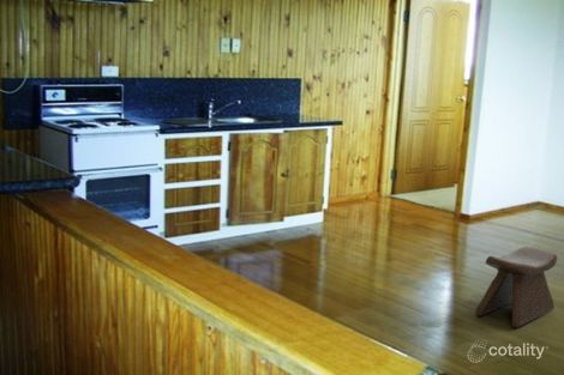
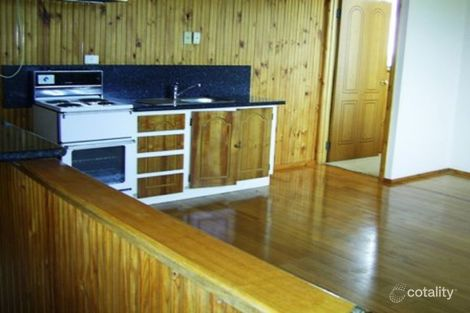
- stool (518, 283)
